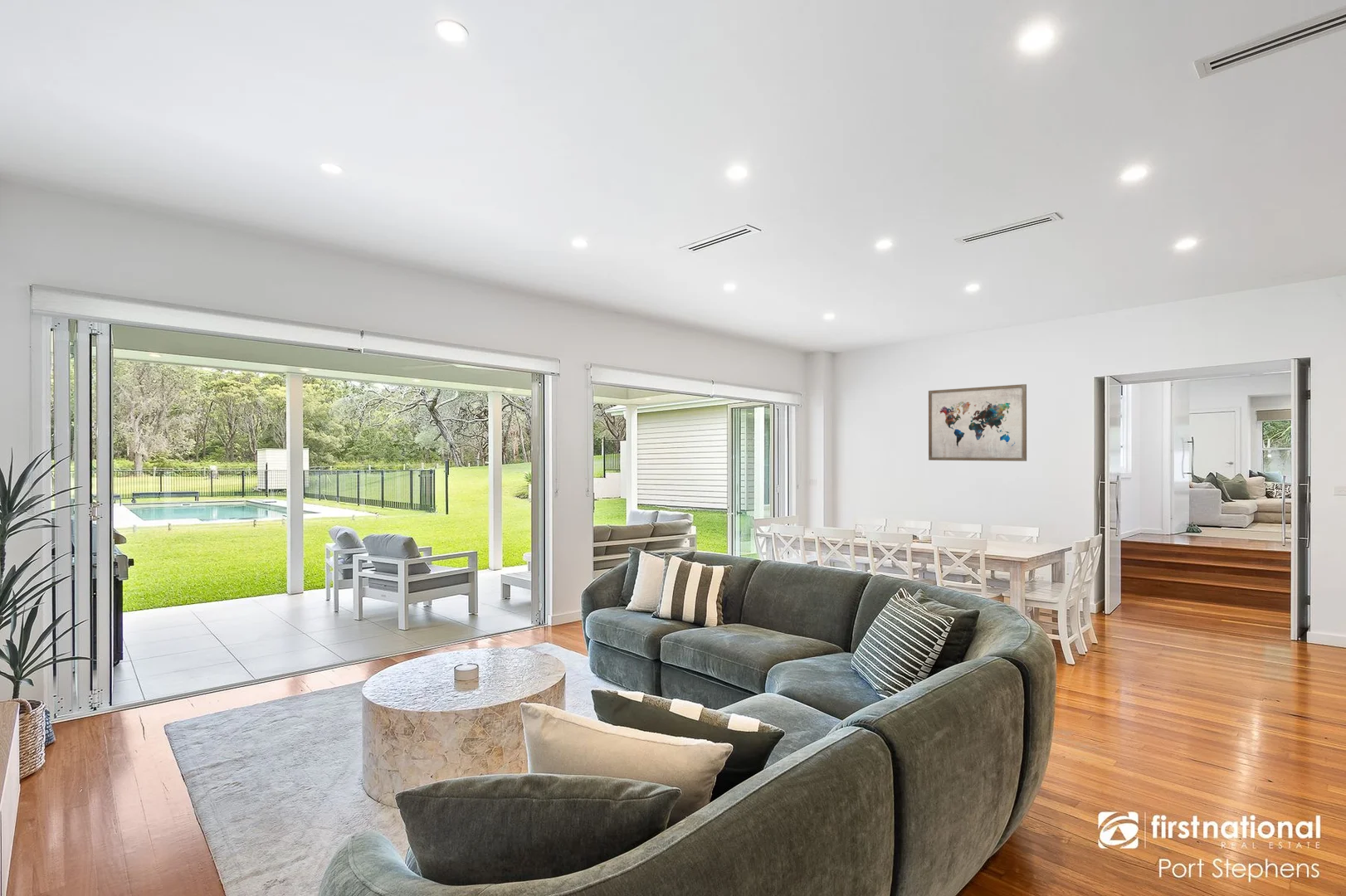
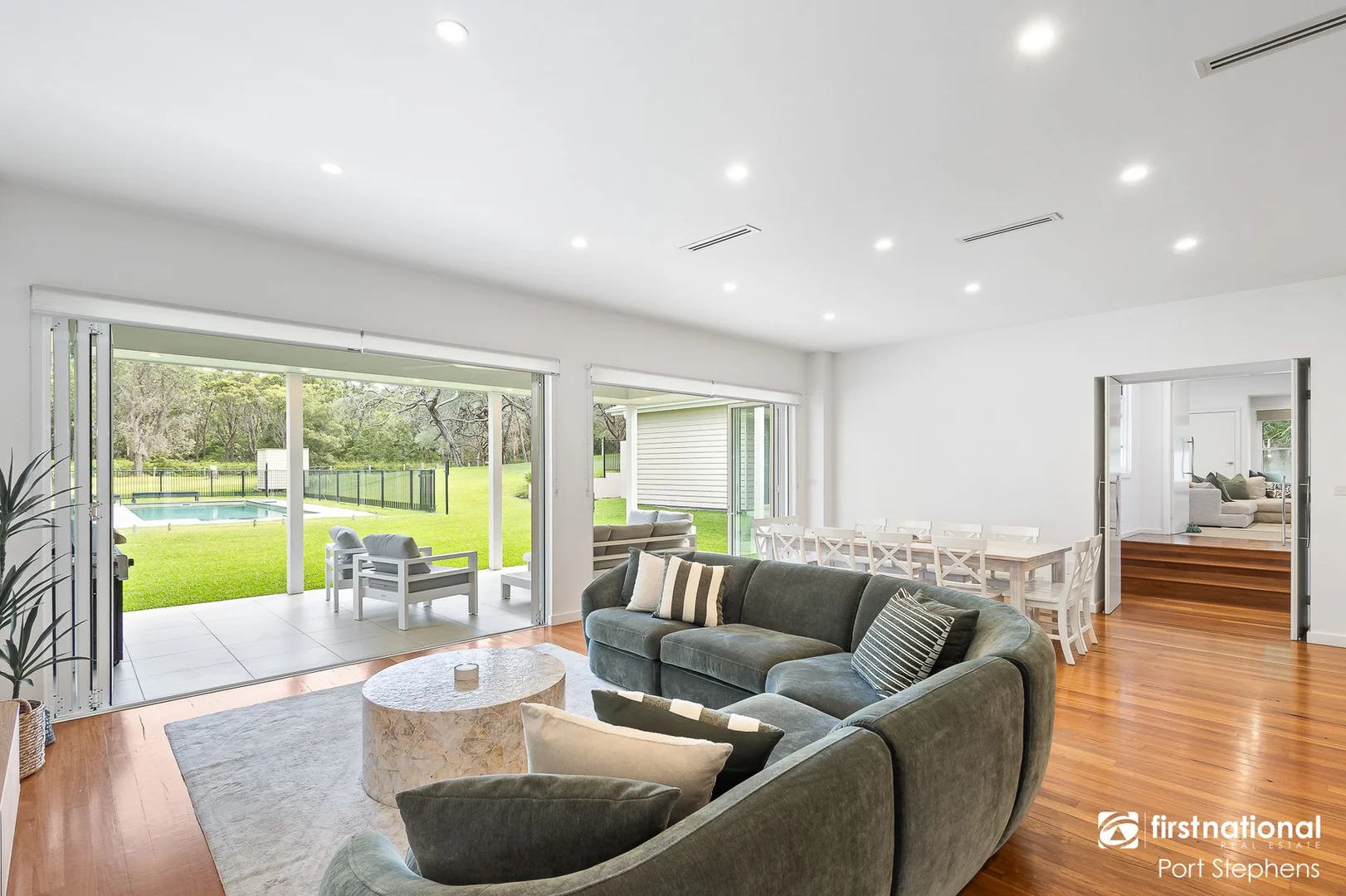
- wall art (975, 424)
